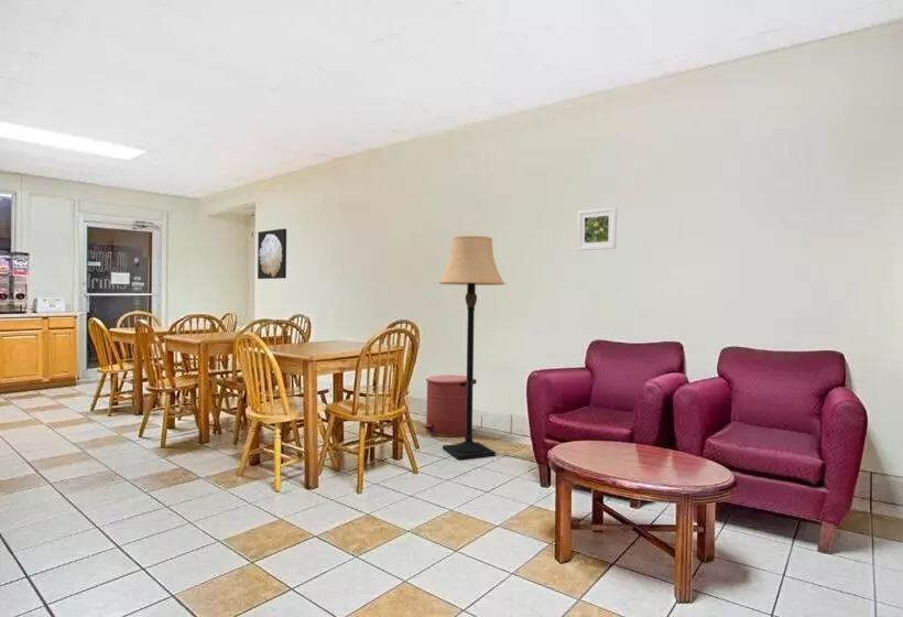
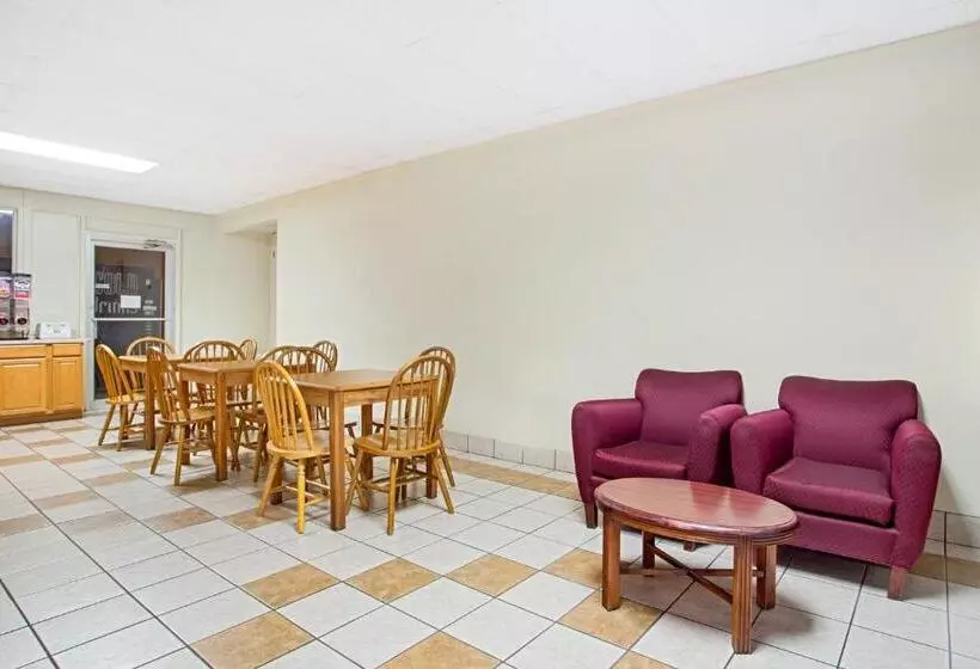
- wall art (271, 255)
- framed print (596, 229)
- trash can (448, 403)
- lamp (470, 345)
